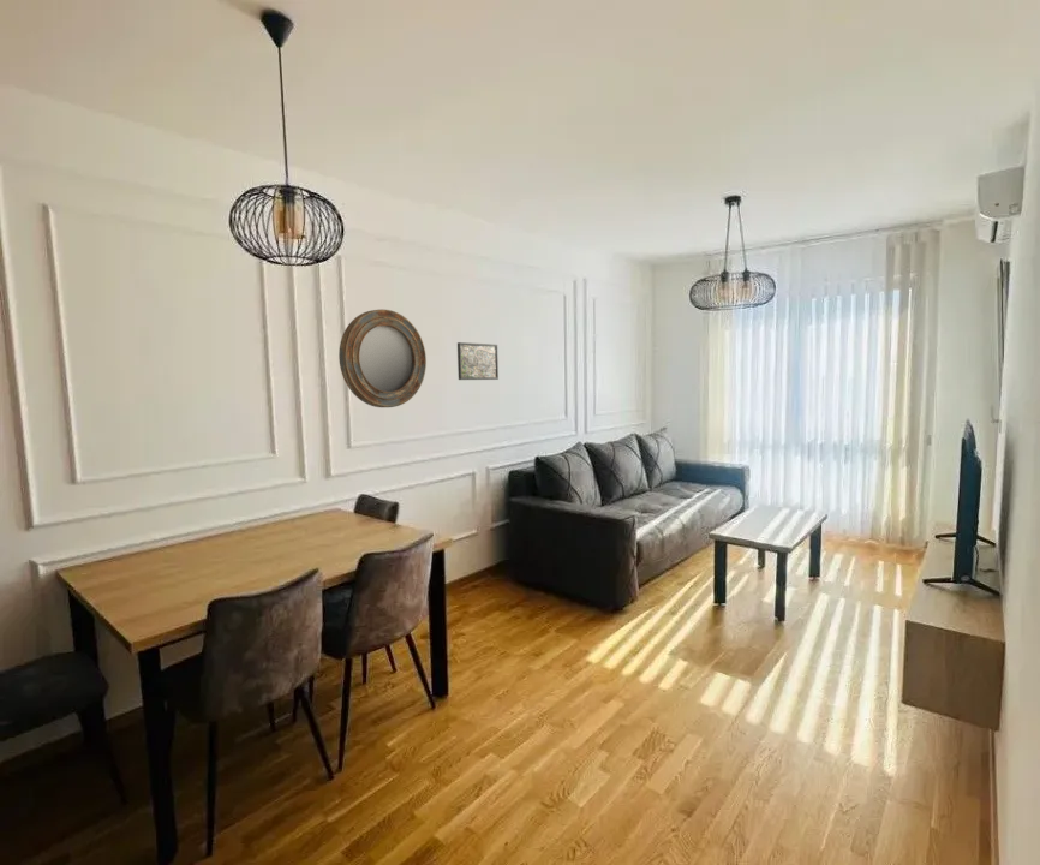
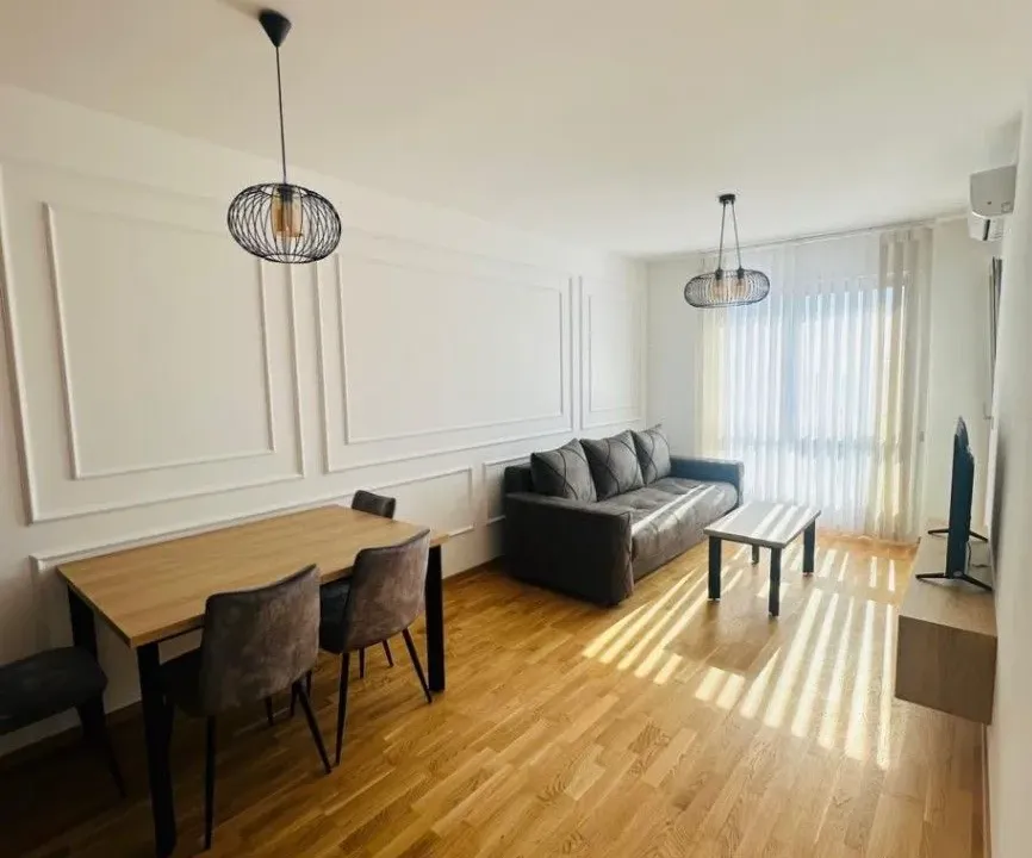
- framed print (478, 362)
- home mirror (385, 358)
